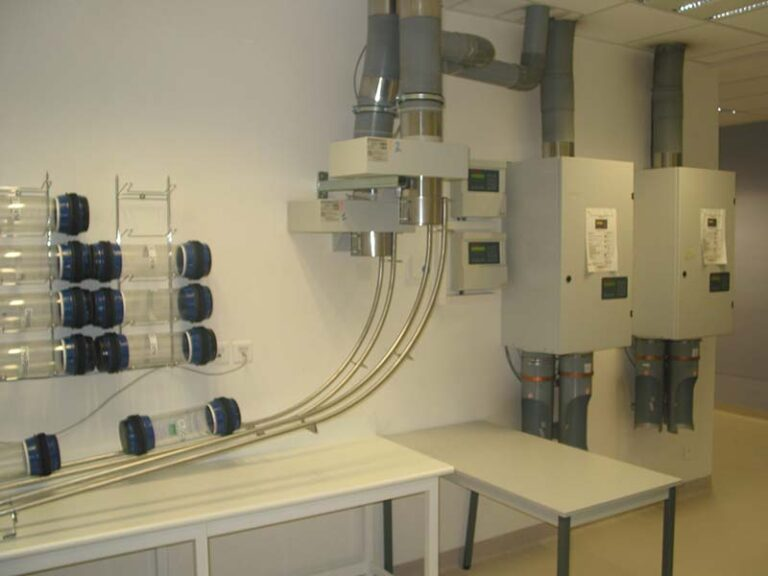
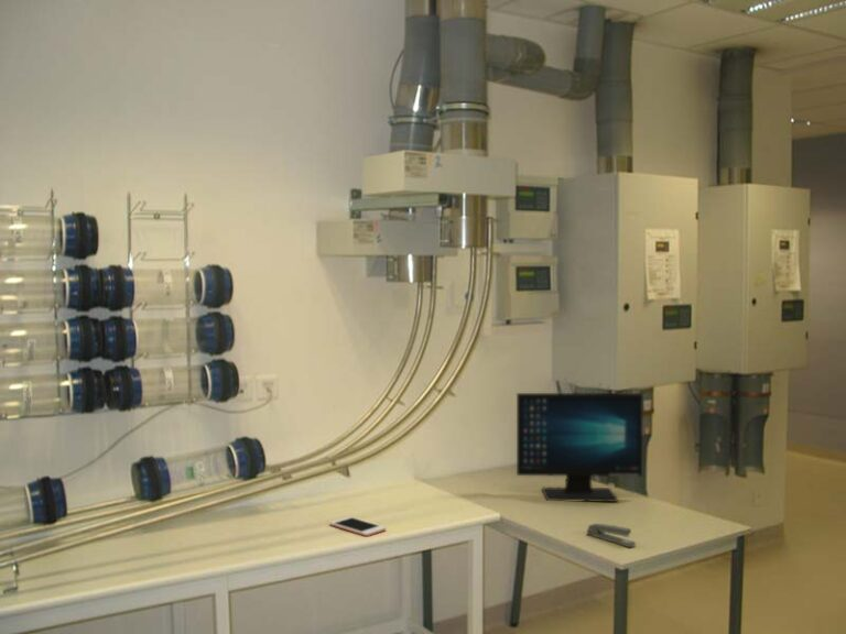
+ cell phone (357, 526)
+ computer monitor (578, 444)
+ stapler (610, 532)
